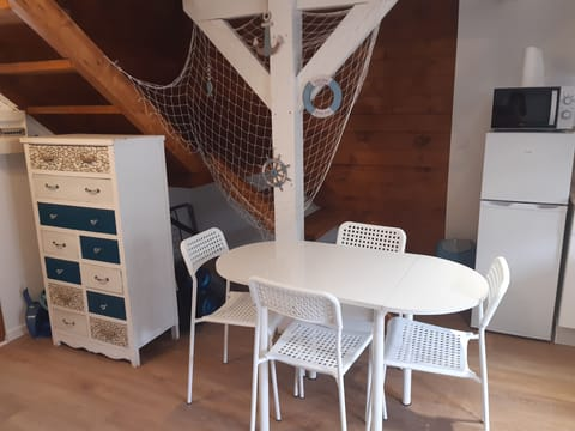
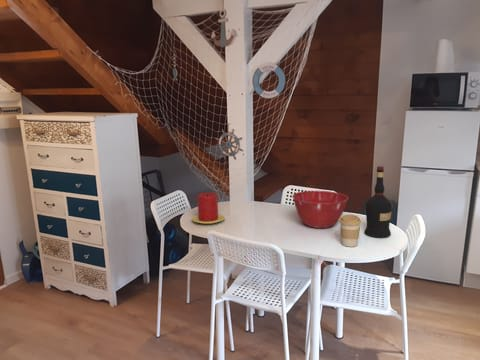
+ mixing bowl (319, 210)
+ candle (208, 207)
+ coffee cup (349, 230)
+ liquor (378, 200)
